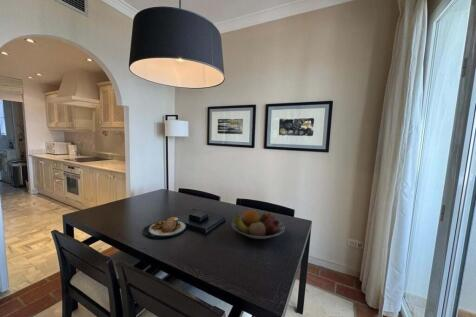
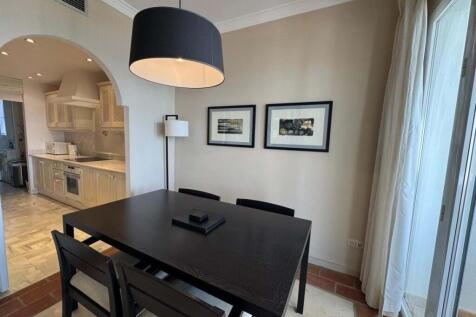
- plate (165, 222)
- fruit bowl (258, 221)
